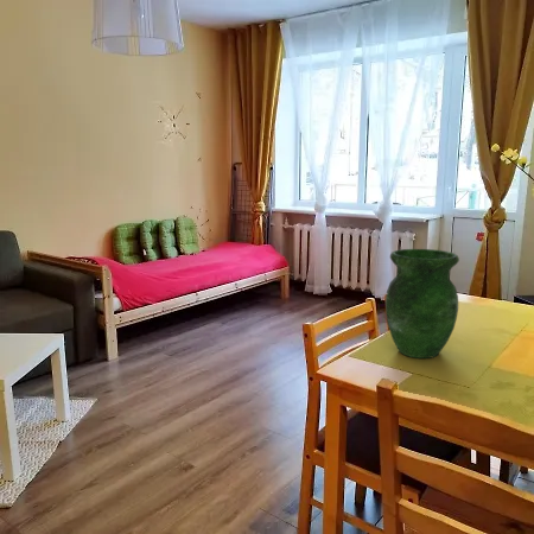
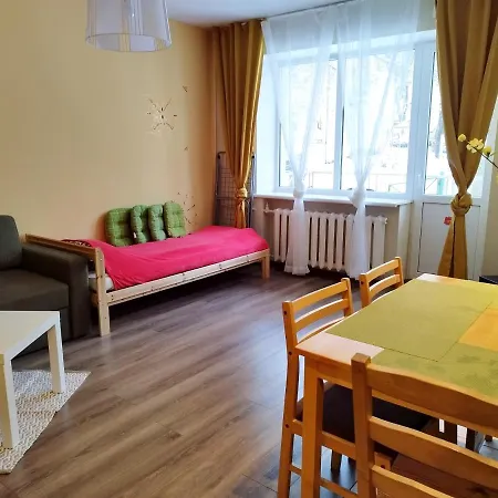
- vase (420, 303)
